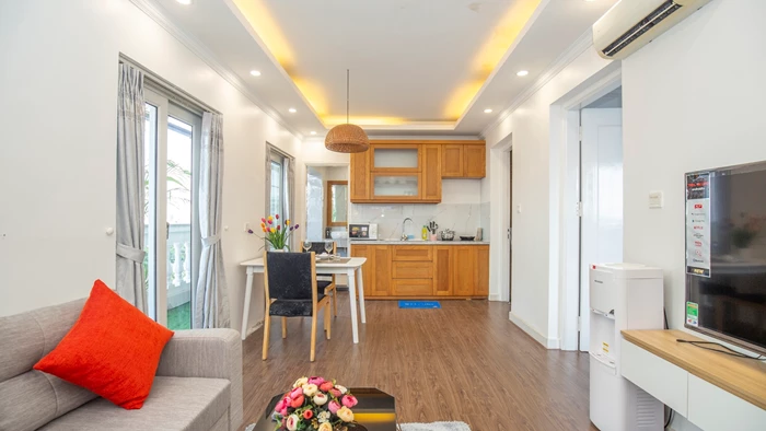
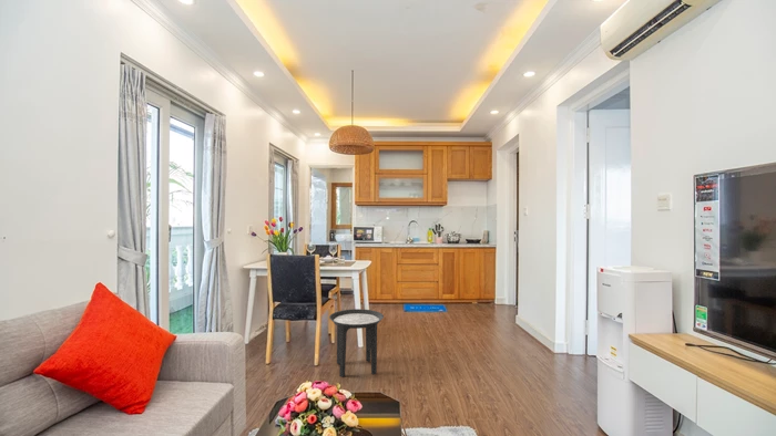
+ side table (366, 342)
